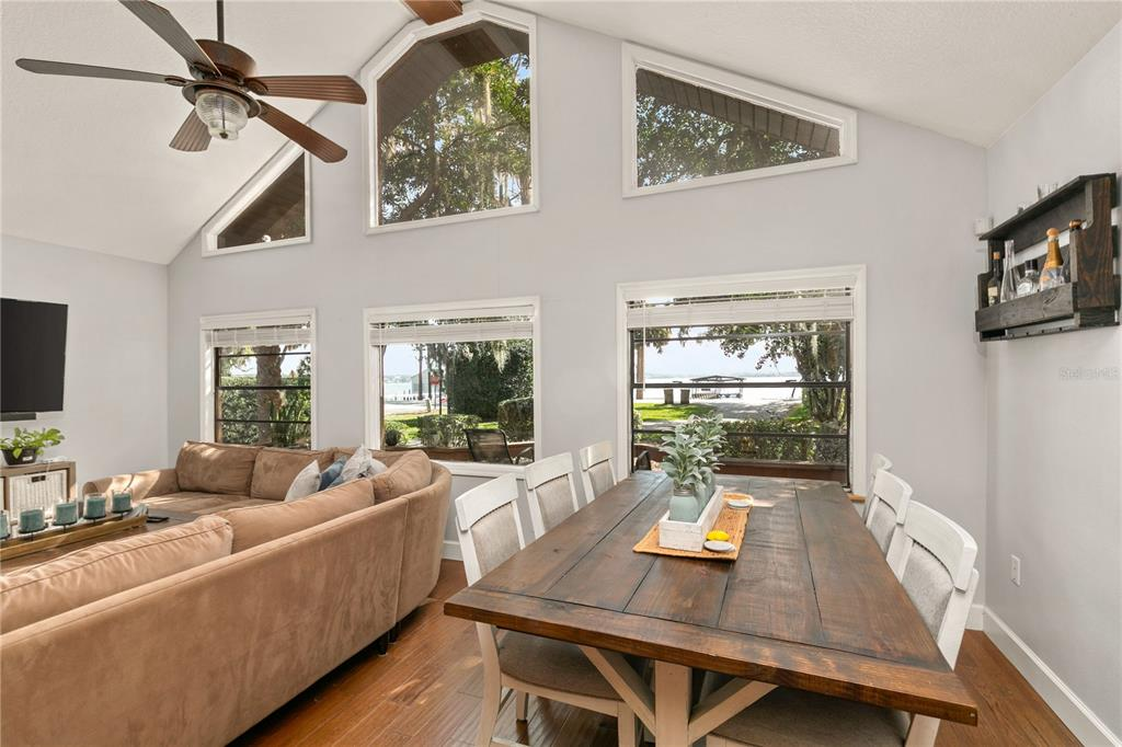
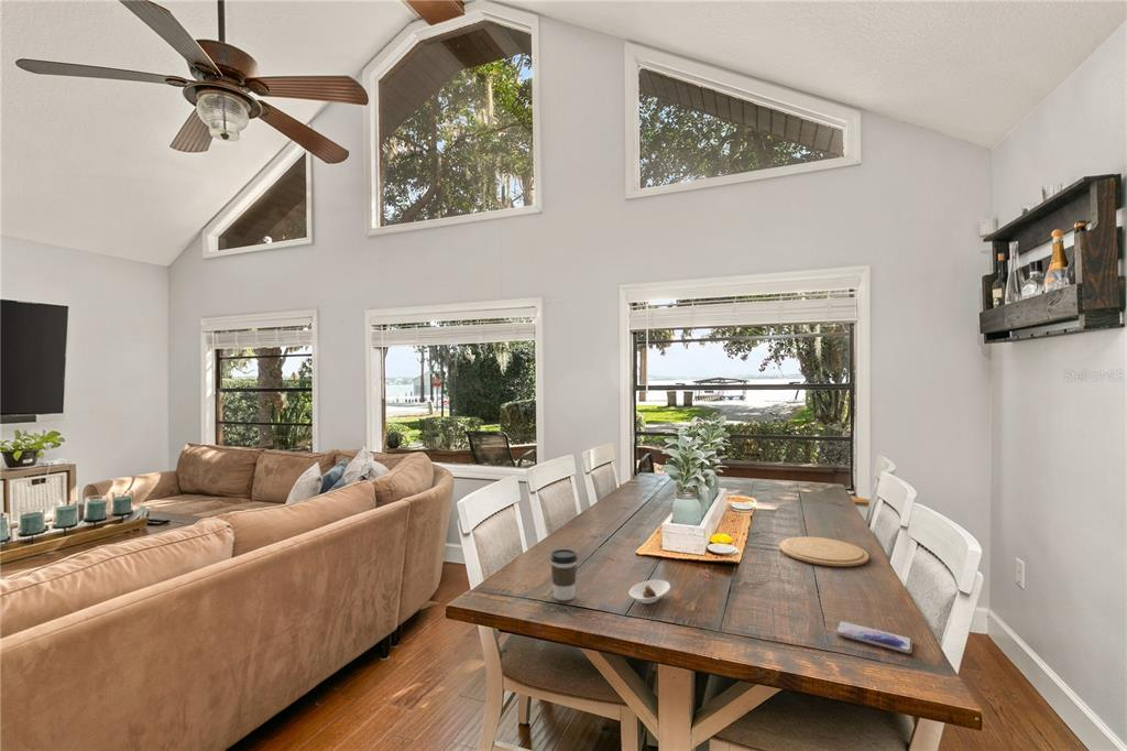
+ saucer (649, 592)
+ plate (822, 549)
+ smartphone (873, 635)
+ coffee cup (564, 574)
